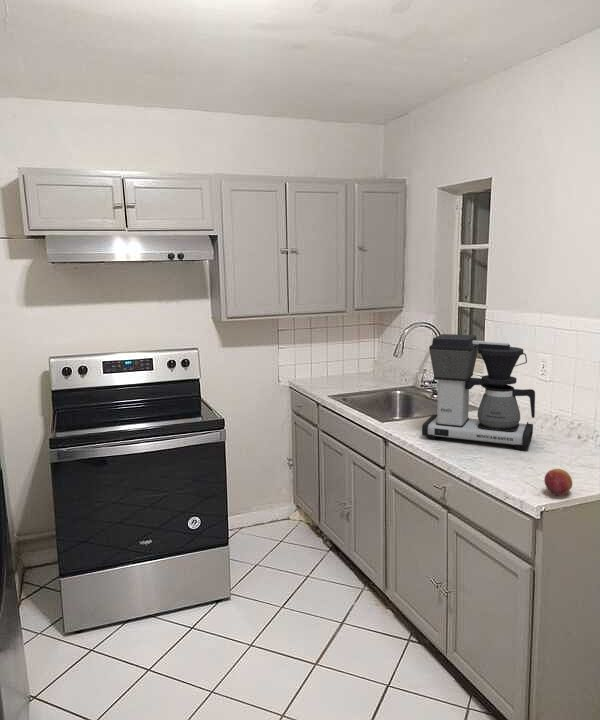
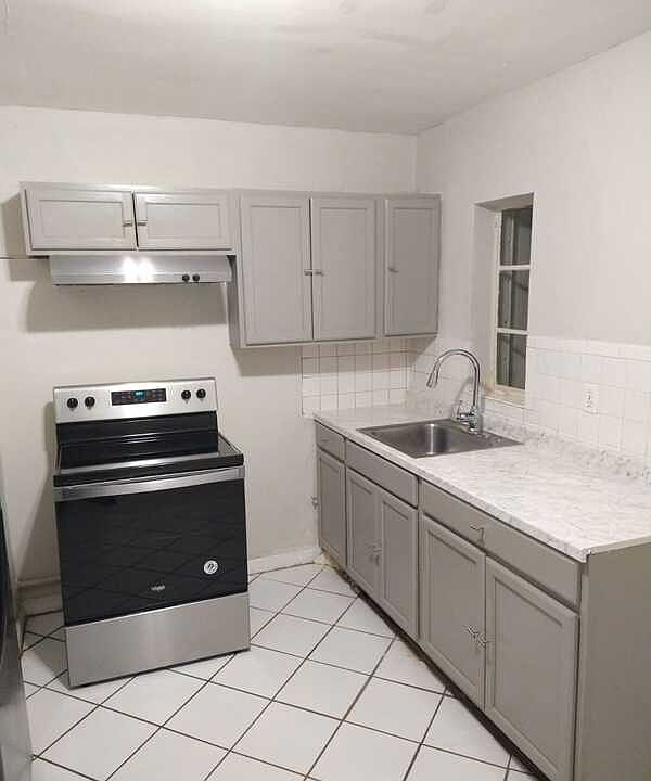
- coffee maker (482, 386)
- fruit (558, 481)
